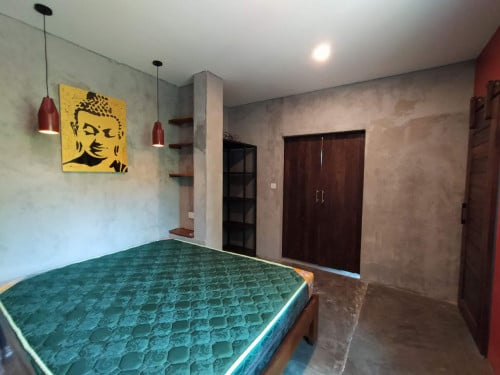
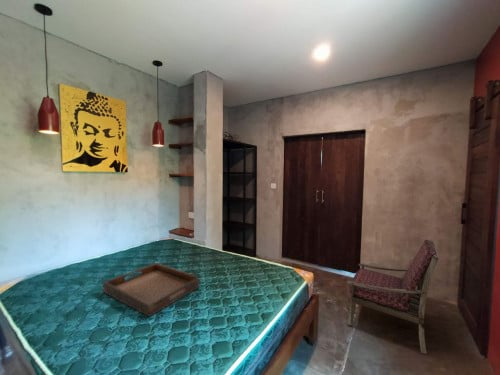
+ serving tray (153, 284)
+ armchair (390, 280)
